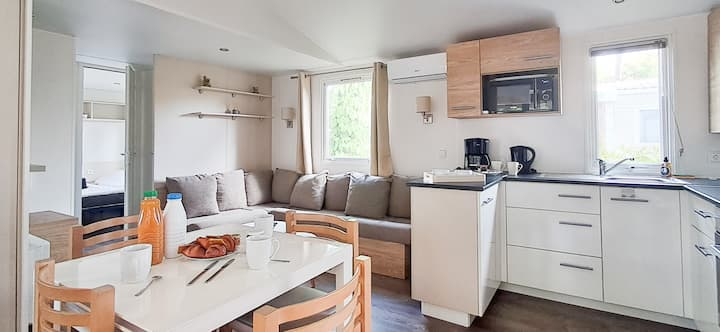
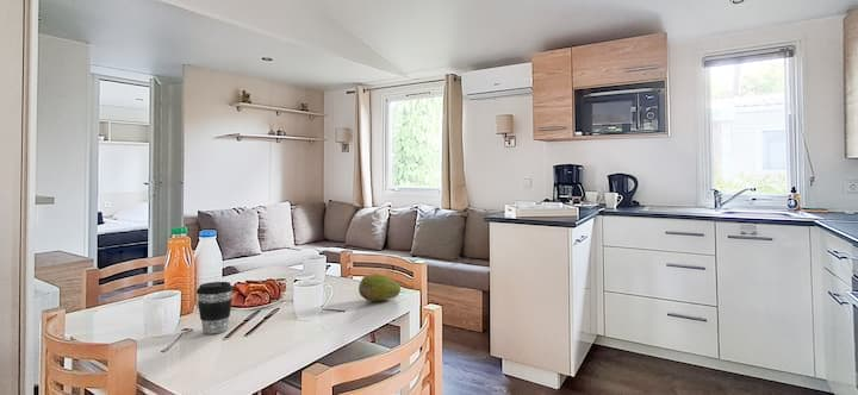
+ coffee cup (214, 307)
+ fruit (379, 287)
